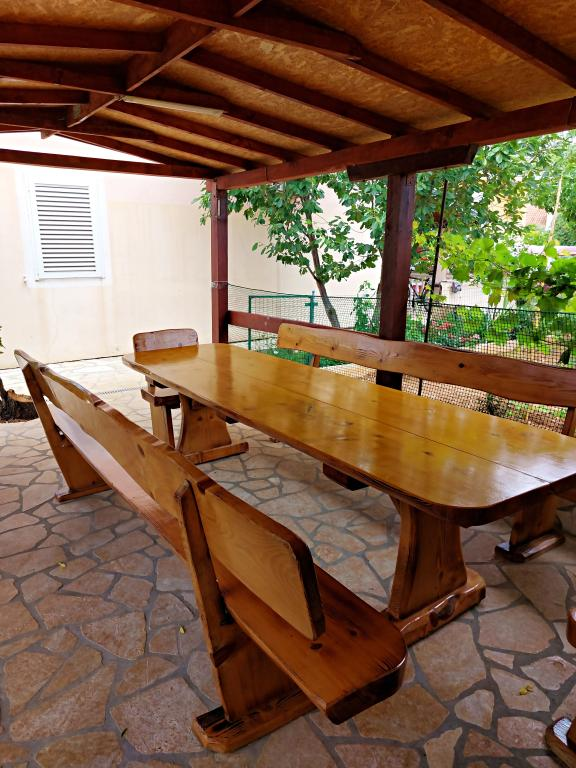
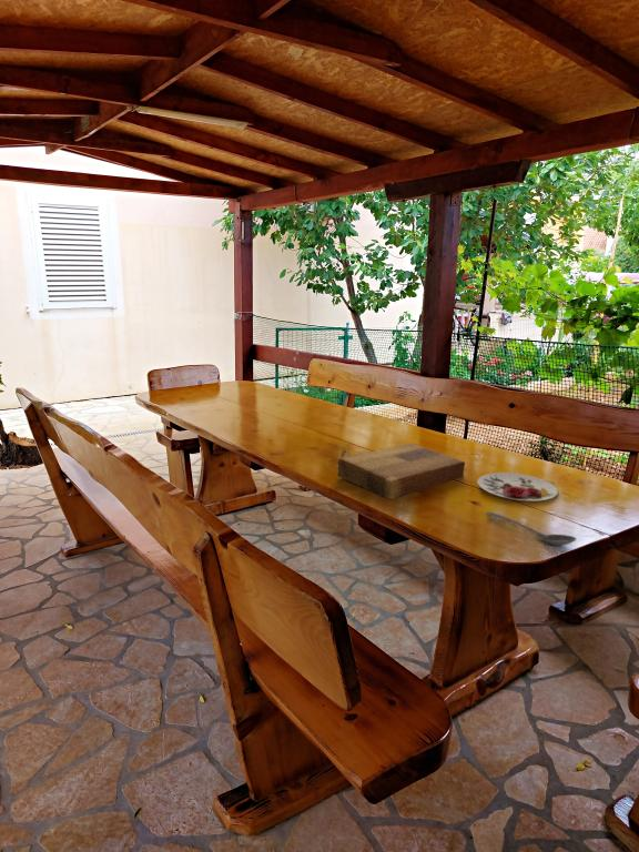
+ cutting board (400, 467)
+ plate (516, 485)
+ stirrer (526, 526)
